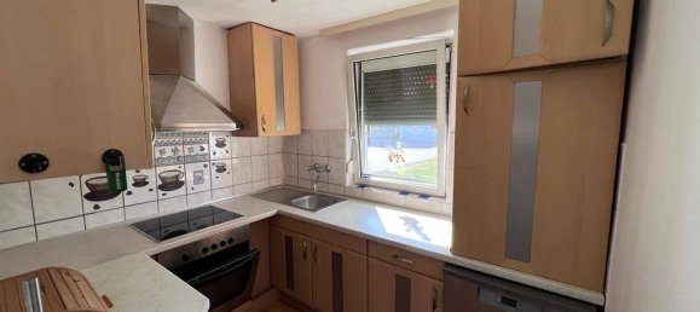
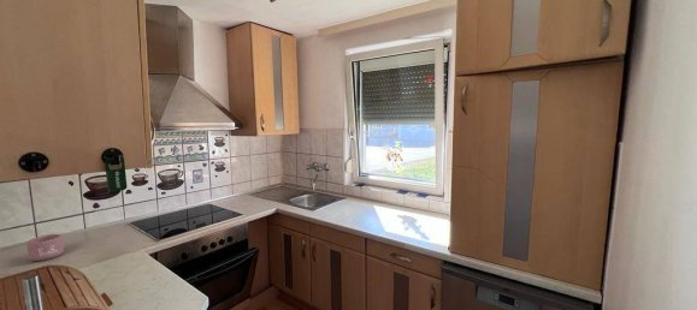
+ mug (46, 246)
